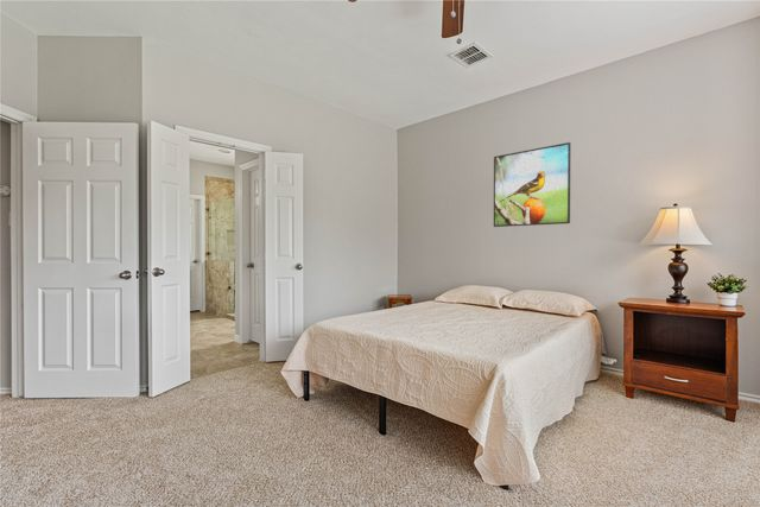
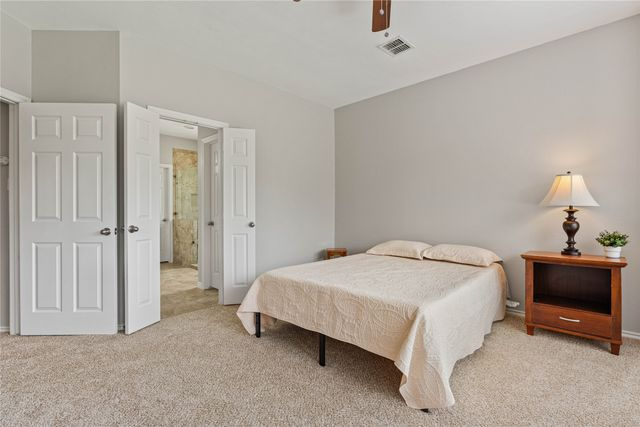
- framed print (528, 188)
